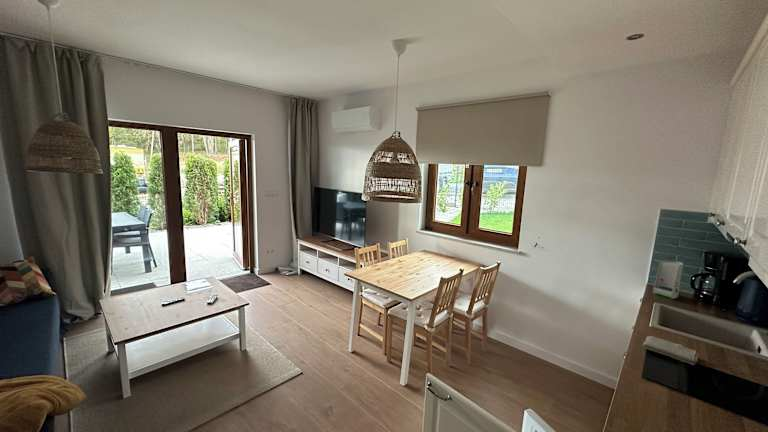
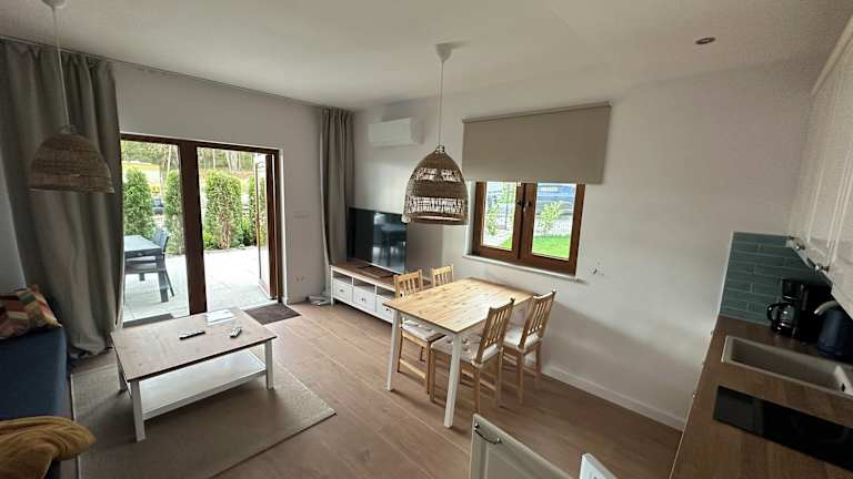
- soap dispenser (669, 278)
- washcloth (670, 349)
